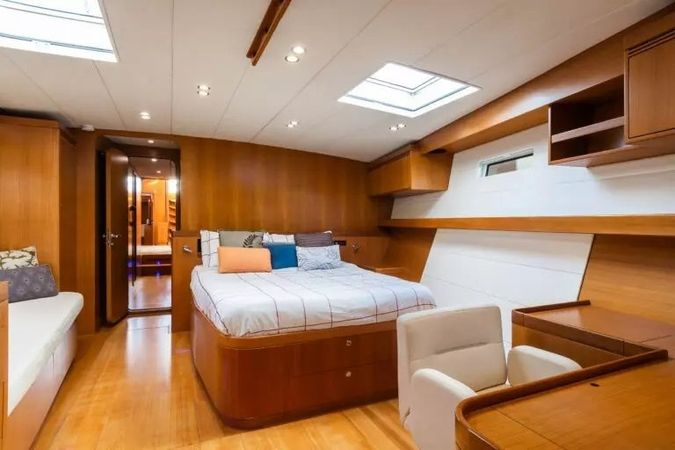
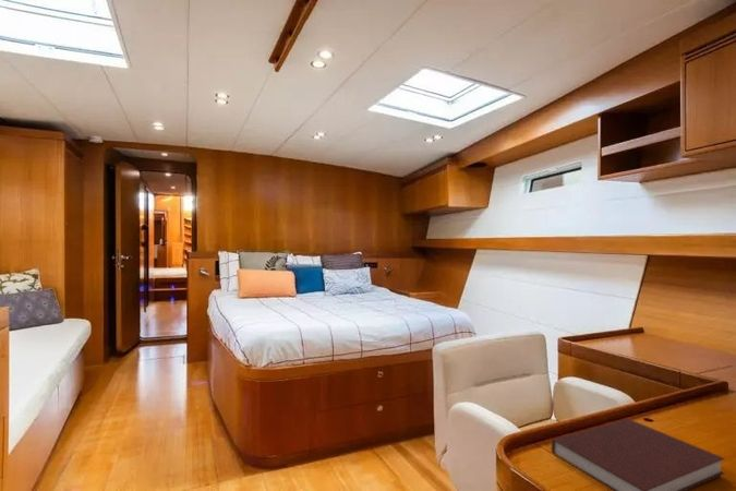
+ notebook (634, 455)
